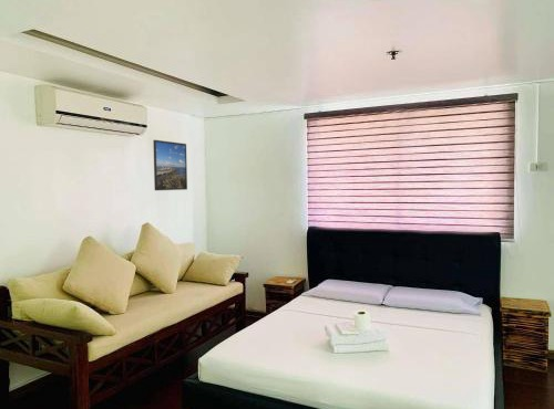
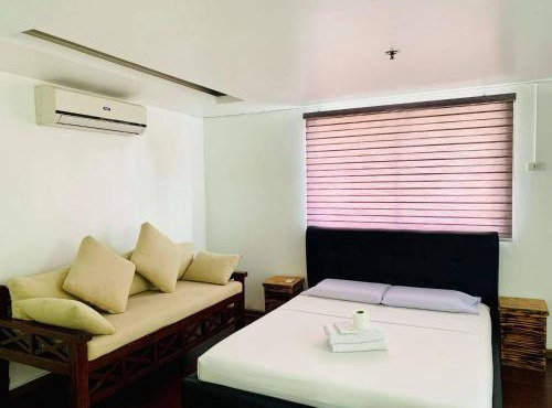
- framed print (171, 166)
